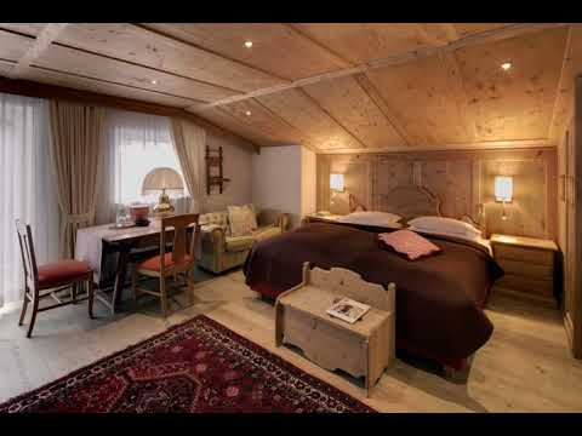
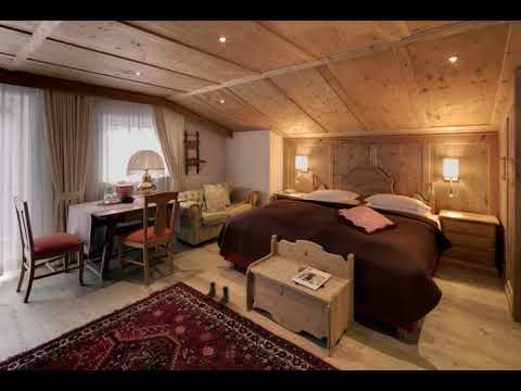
+ boots (215, 292)
